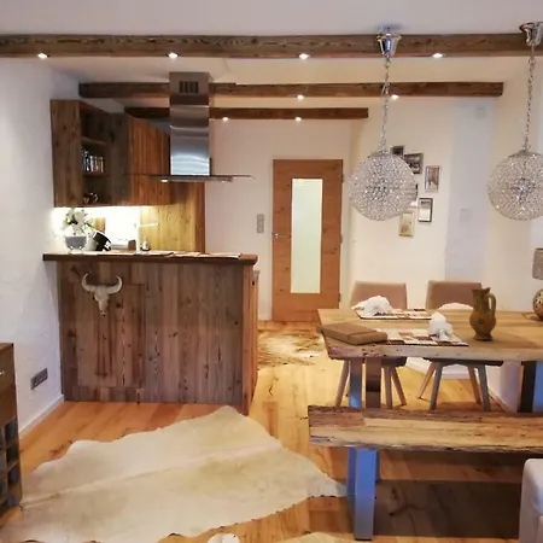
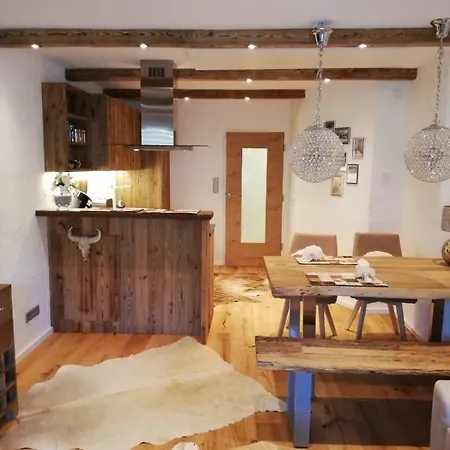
- cutting board (350, 332)
- ceramic jug (484, 313)
